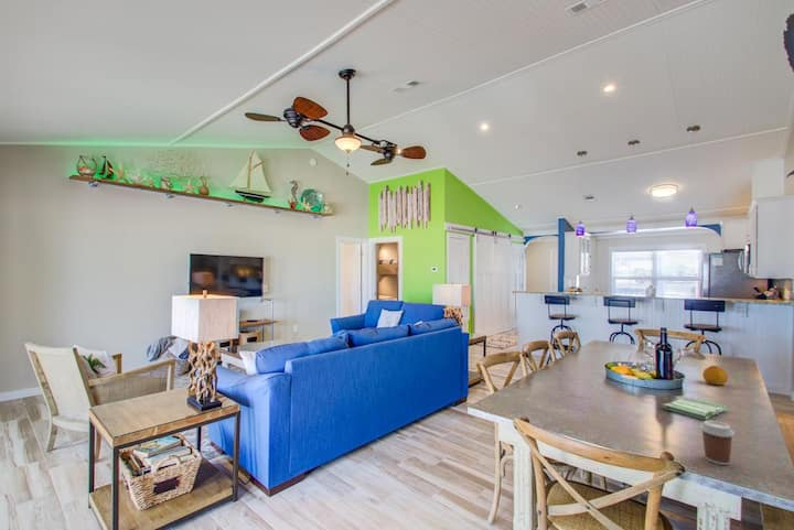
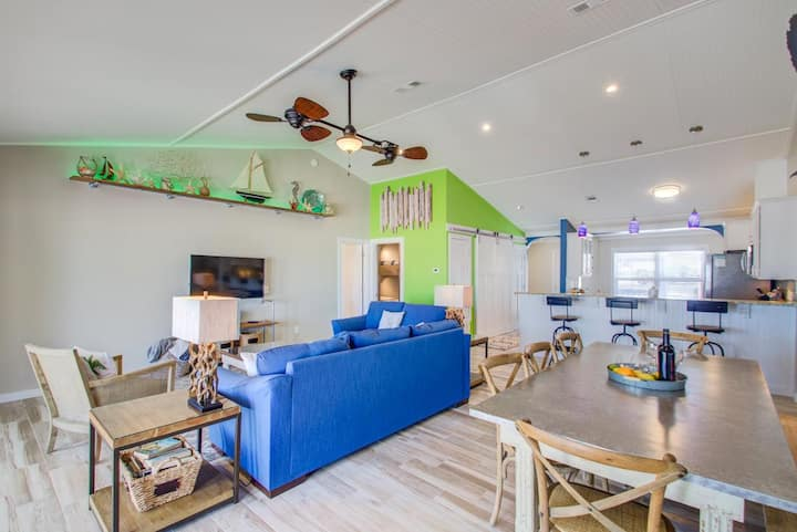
- fruit (715, 375)
- coffee cup (717, 442)
- dish towel (694, 407)
